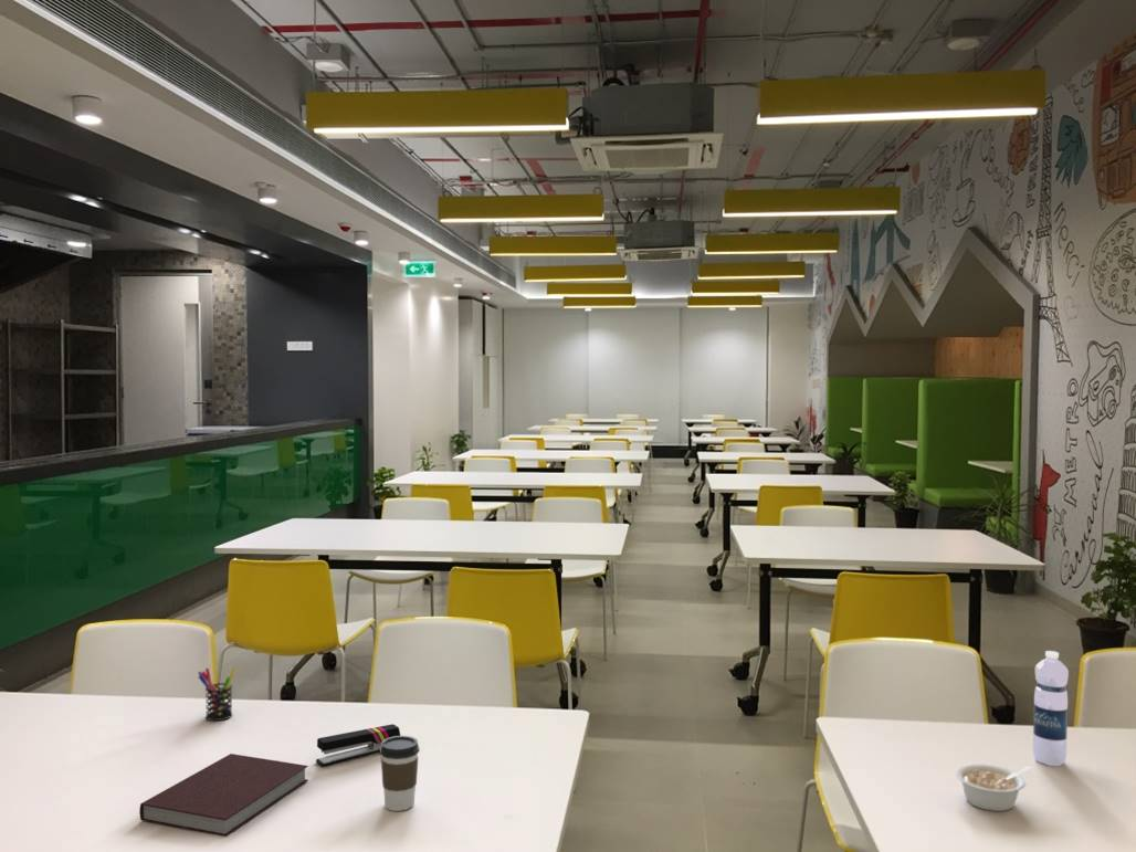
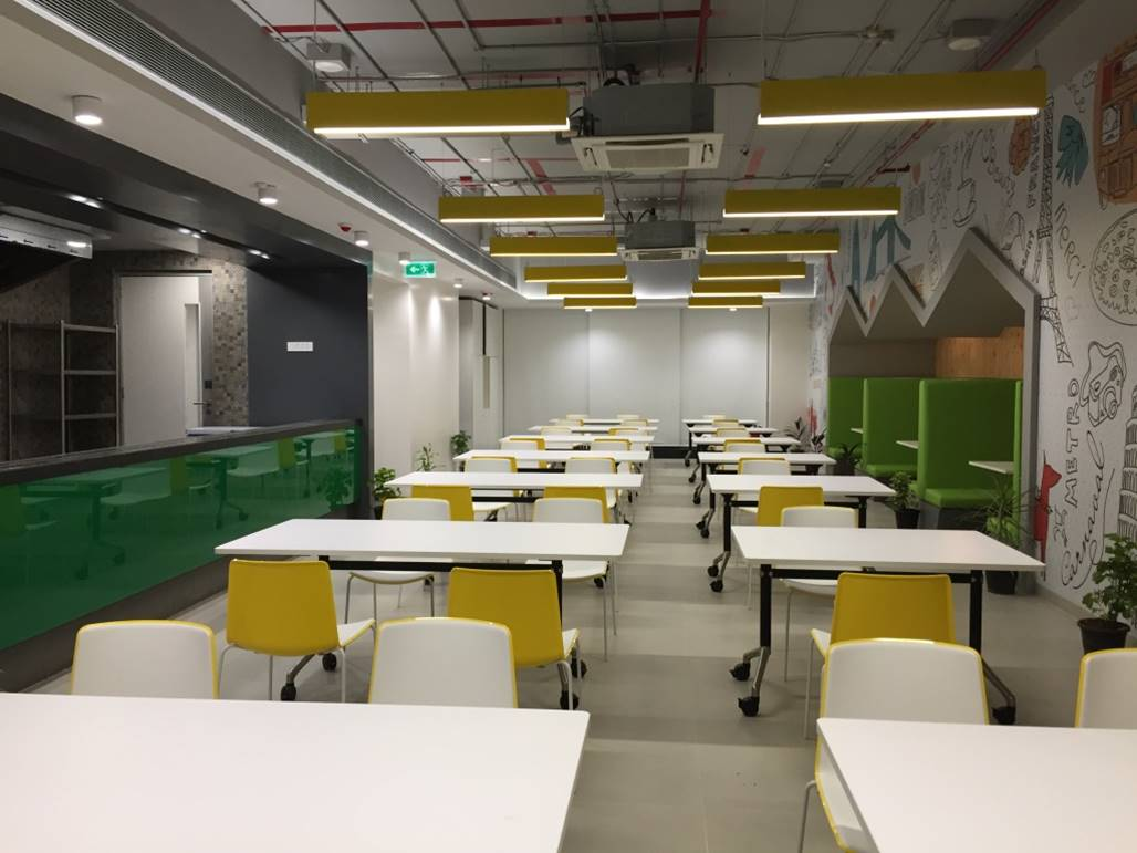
- stapler (359, 741)
- pen holder (219, 692)
- coffee cup (399, 772)
- notebook (228, 791)
- water bottle (1050, 706)
- legume (990, 785)
